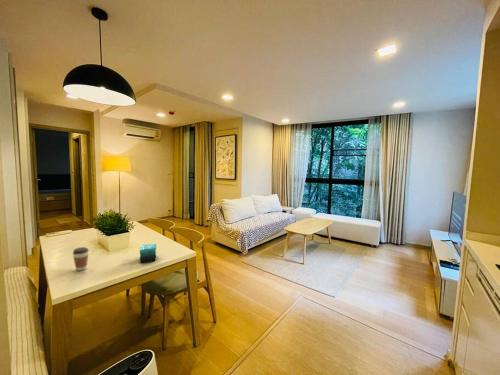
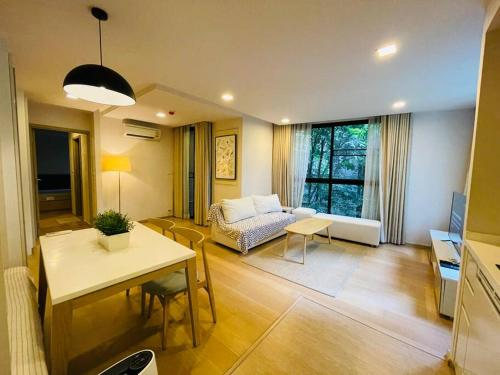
- coffee cup (81, 258)
- candle (148, 250)
